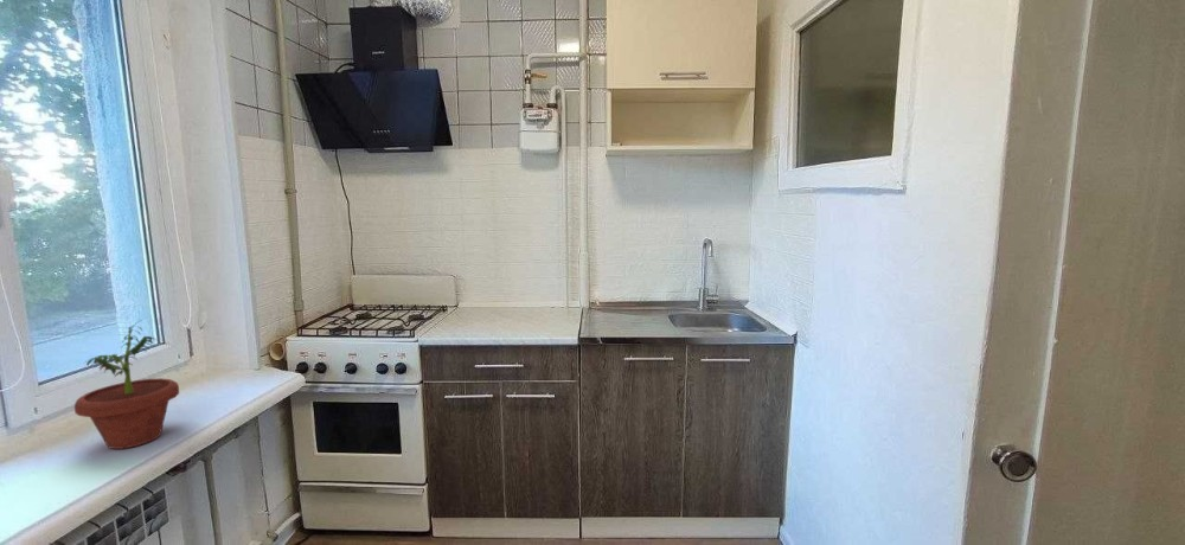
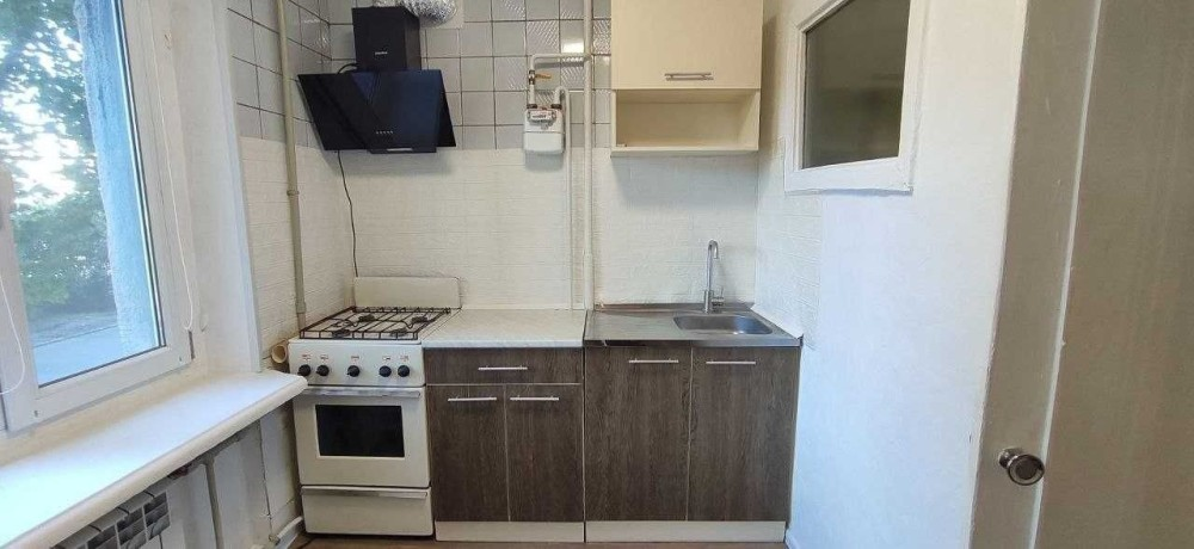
- potted plant (128, 383)
